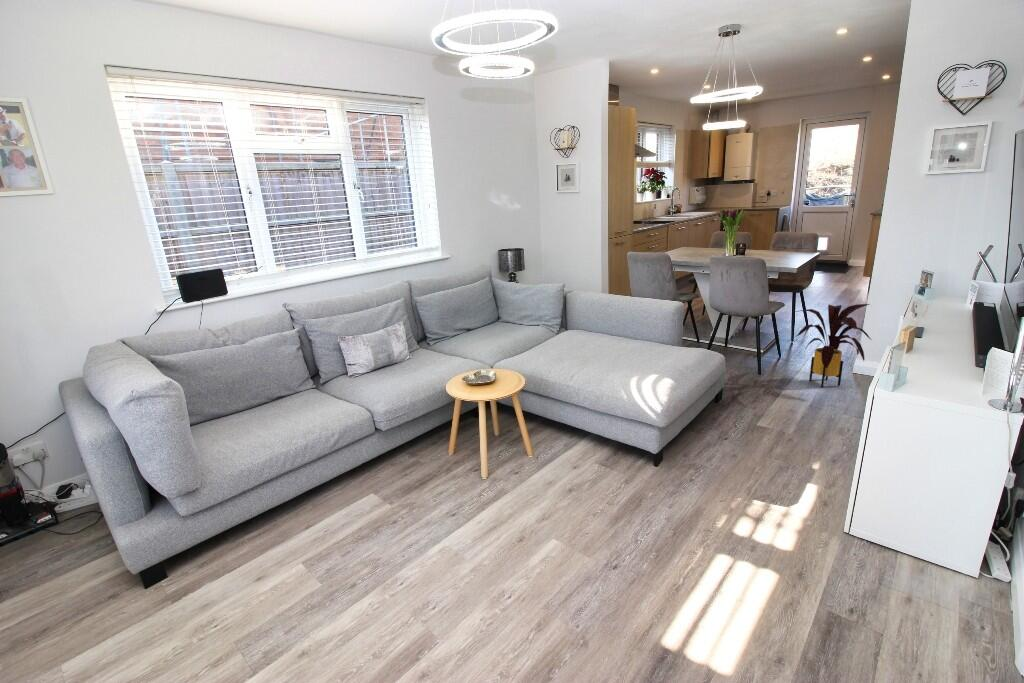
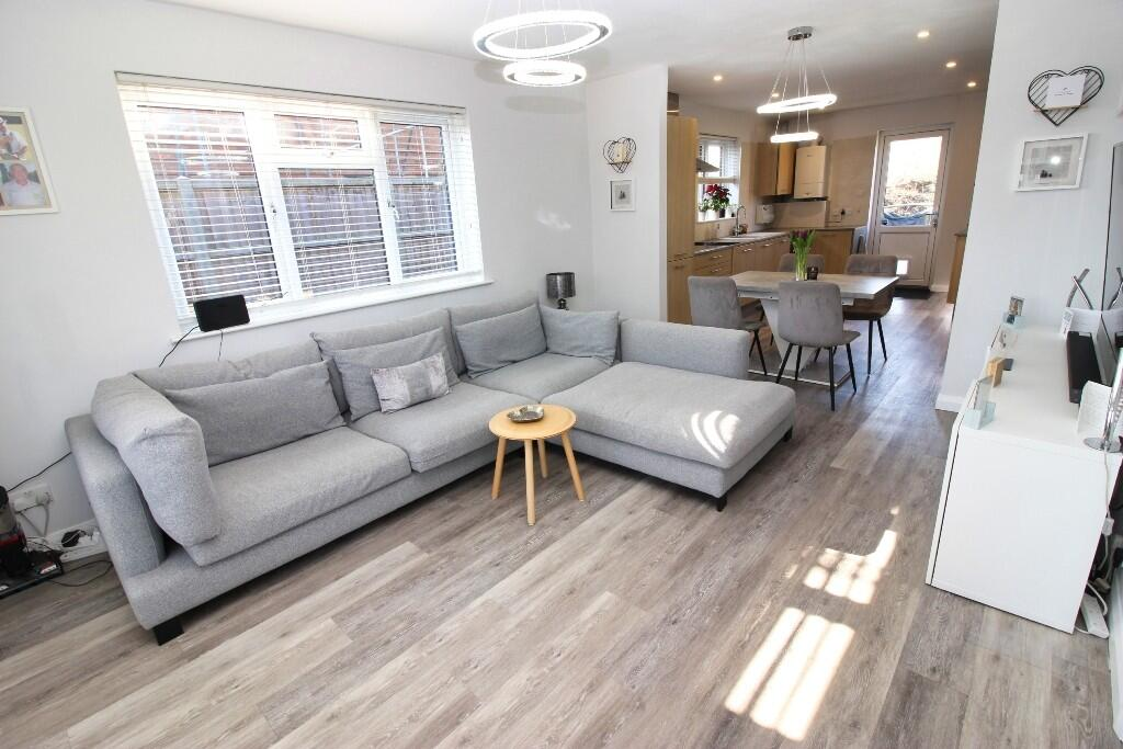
- house plant (827, 343)
